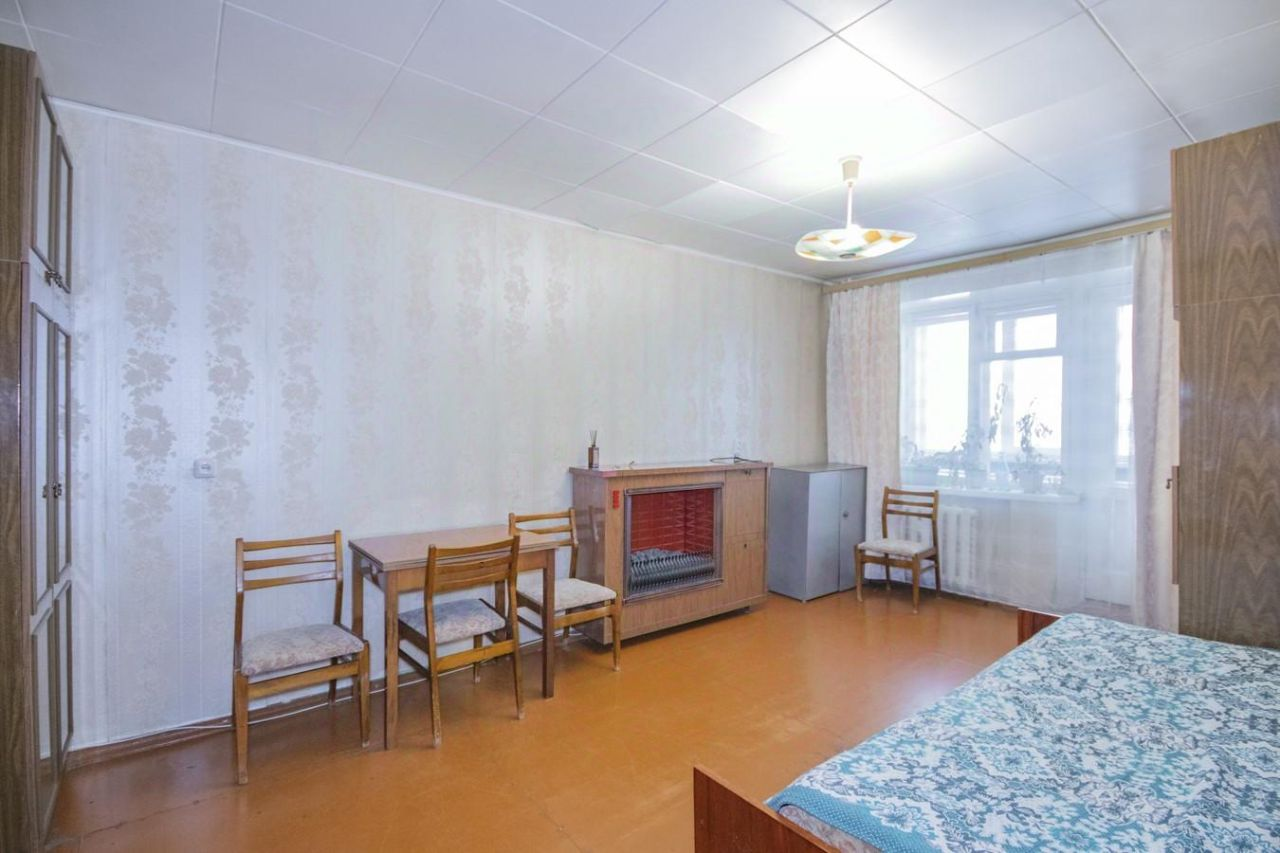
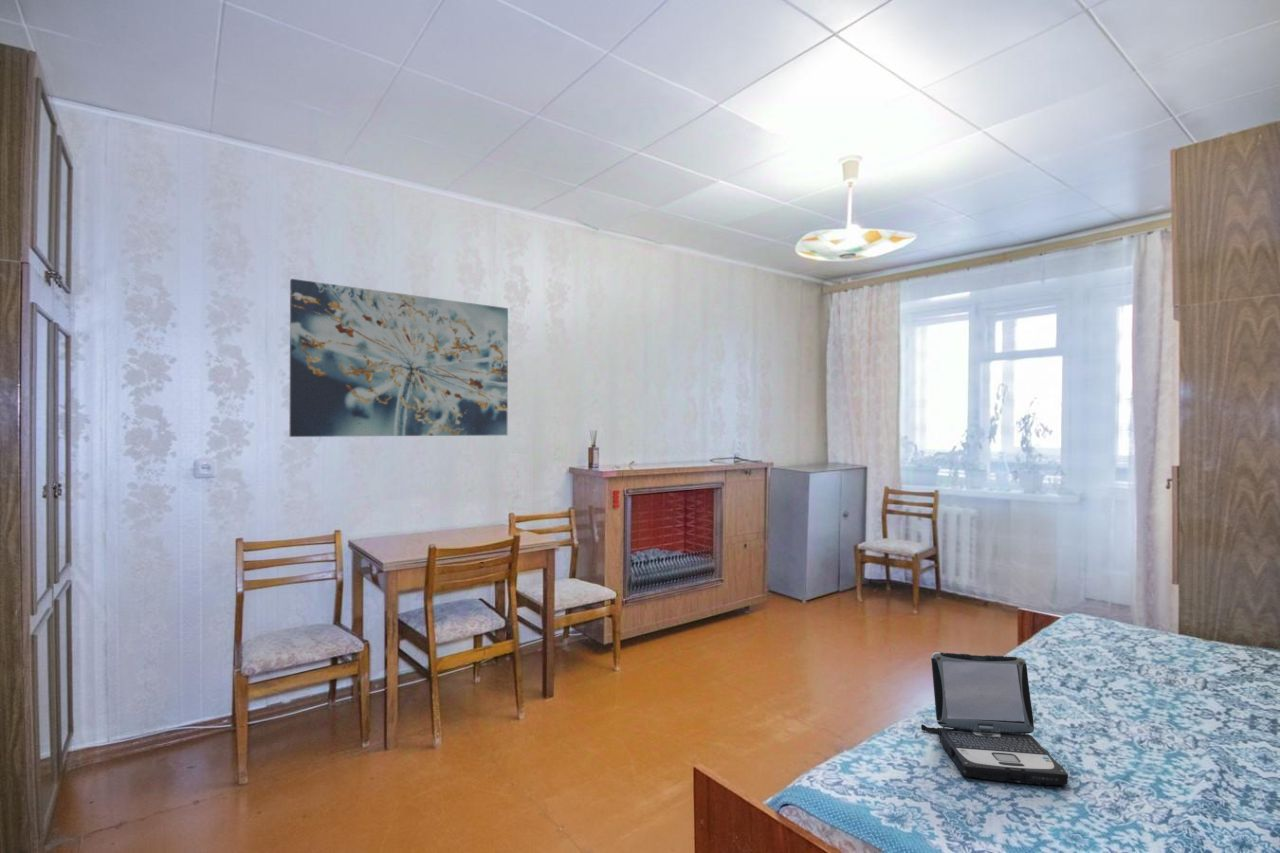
+ laptop (988, 712)
+ wall art (410, 365)
